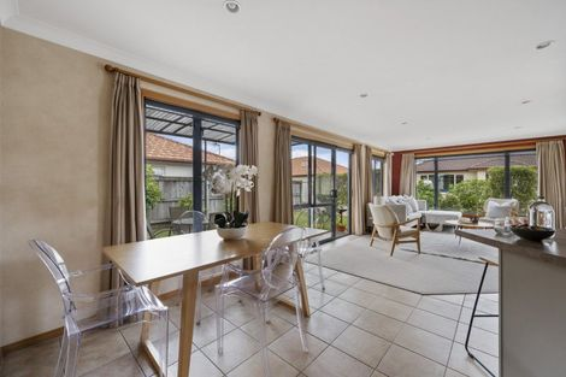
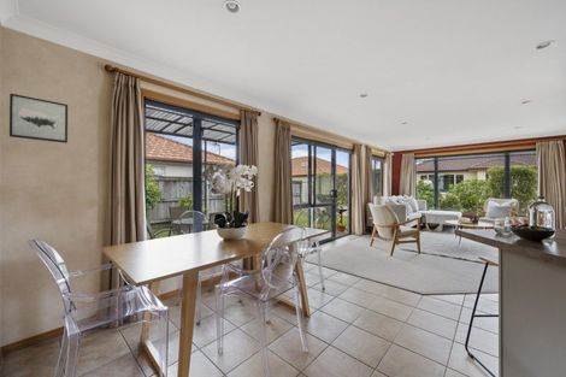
+ wall art (40, 119)
